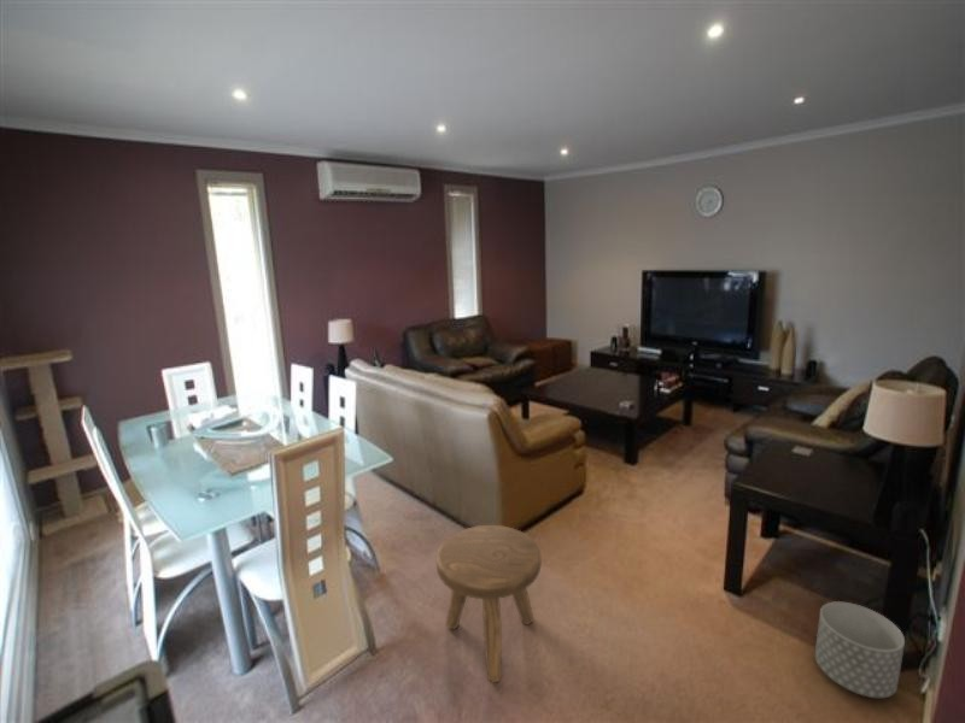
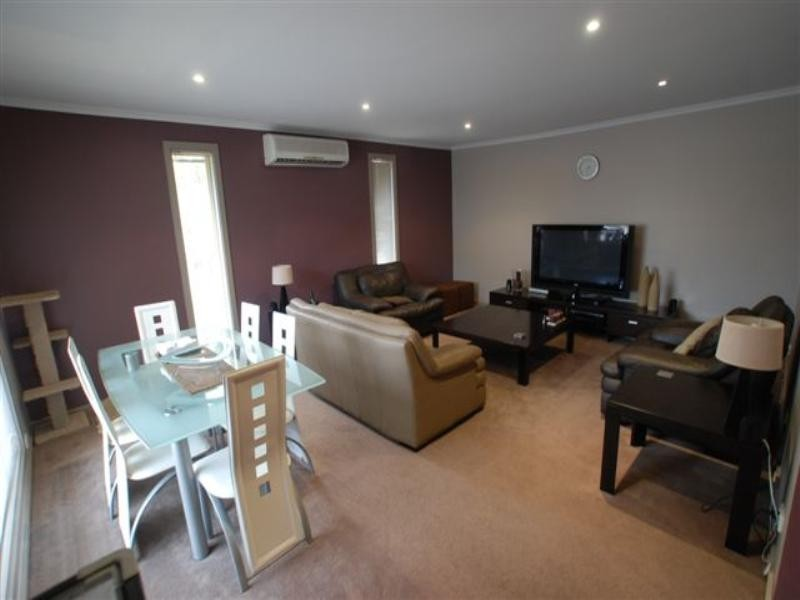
- stool (490, 598)
- planter (856, 651)
